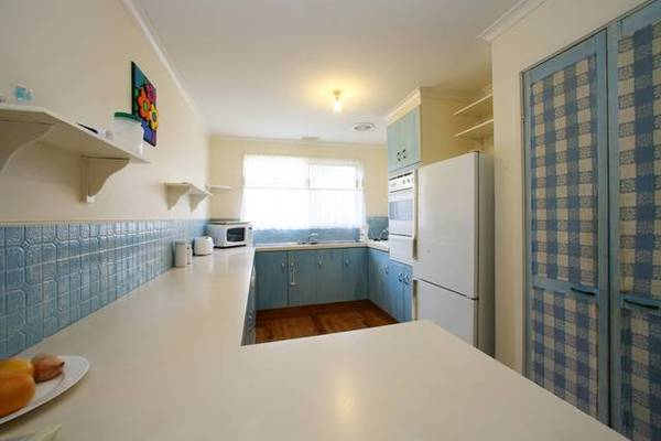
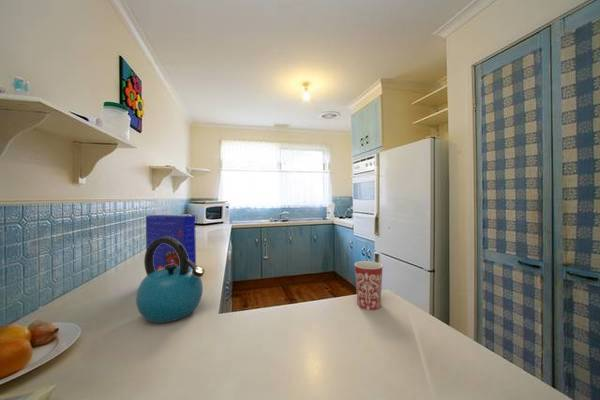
+ mug (369, 283)
+ cereal box (170, 249)
+ kettle (173, 275)
